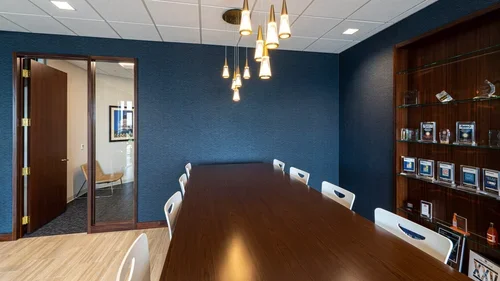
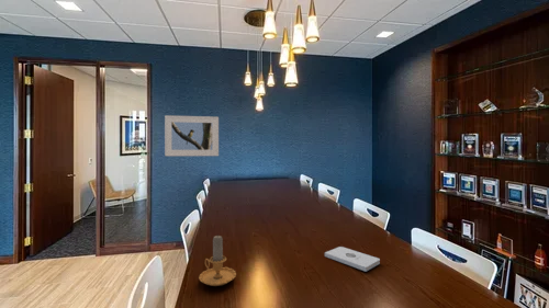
+ candle (215, 255)
+ notepad (351, 258)
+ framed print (192, 136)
